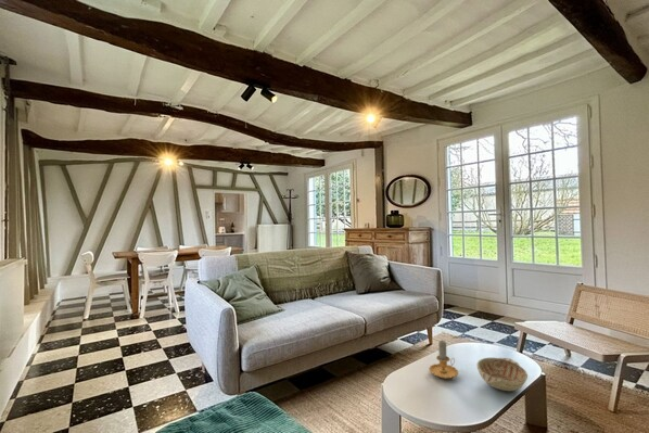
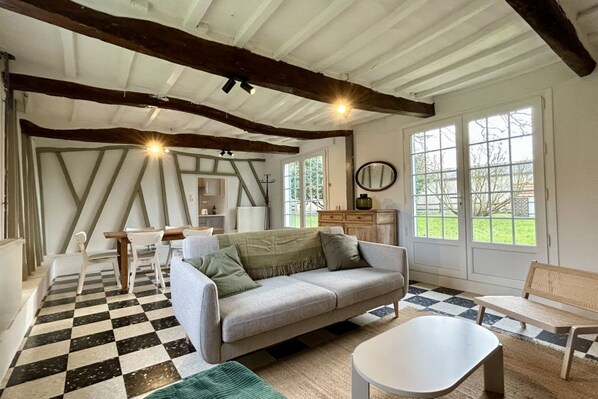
- candle (444, 356)
- decorative bowl (501, 377)
